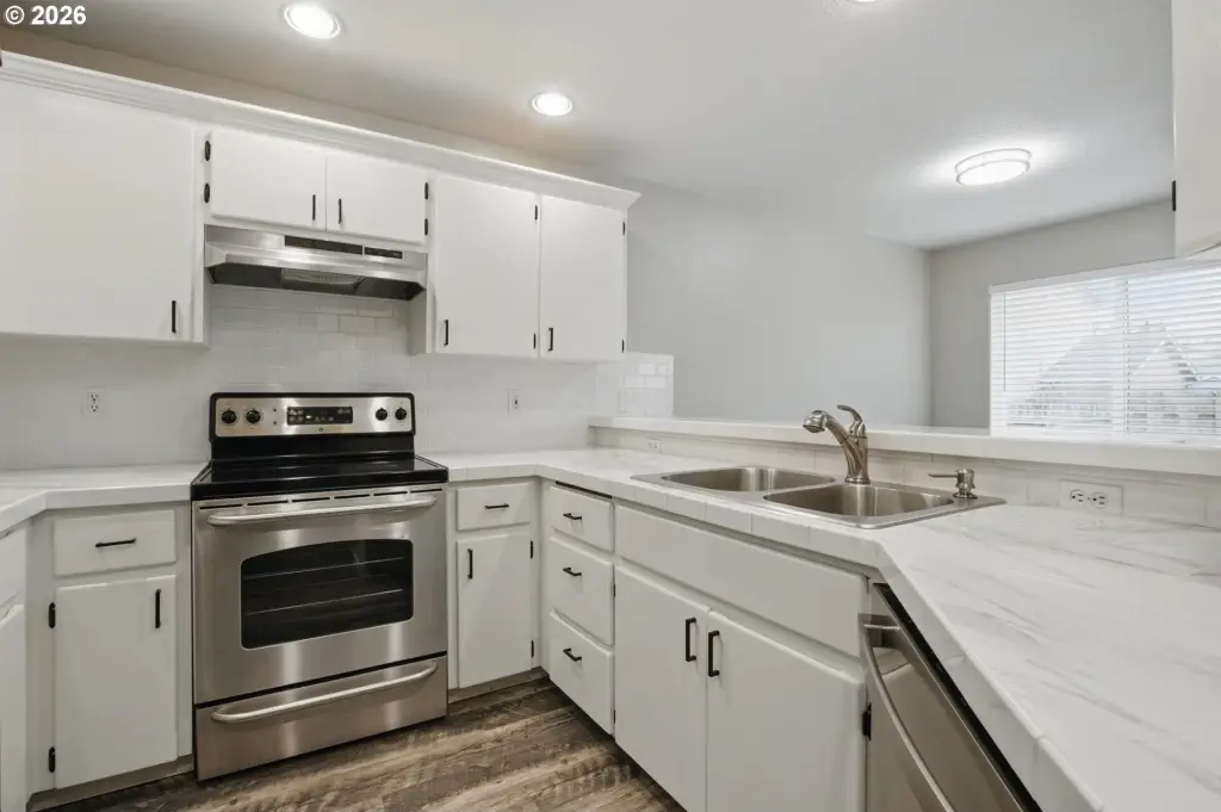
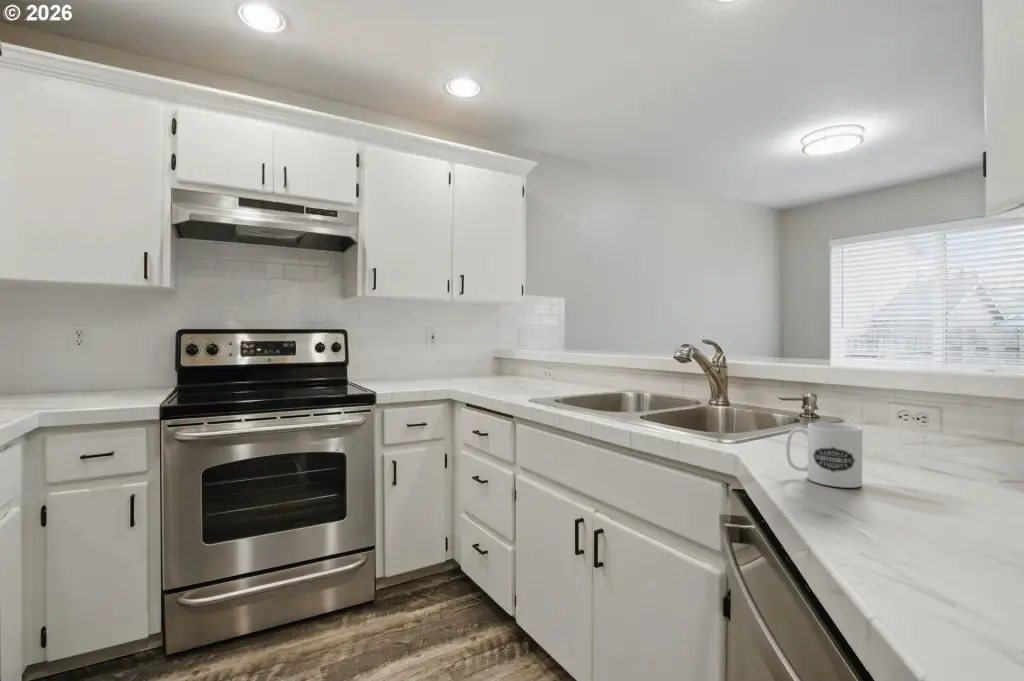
+ mug (822, 452)
